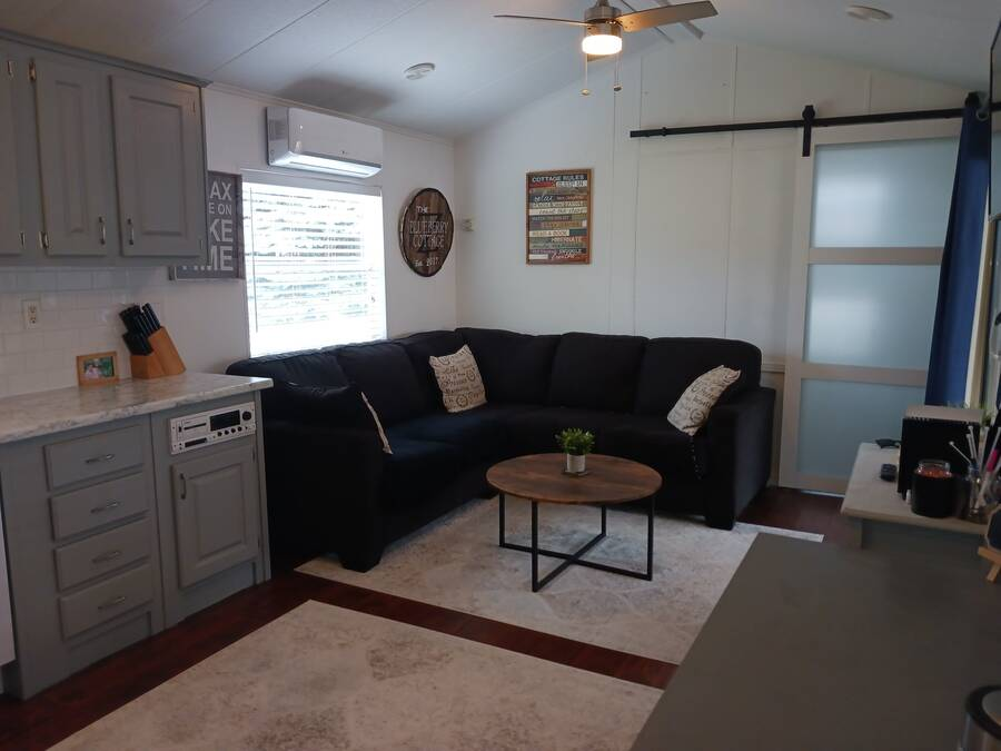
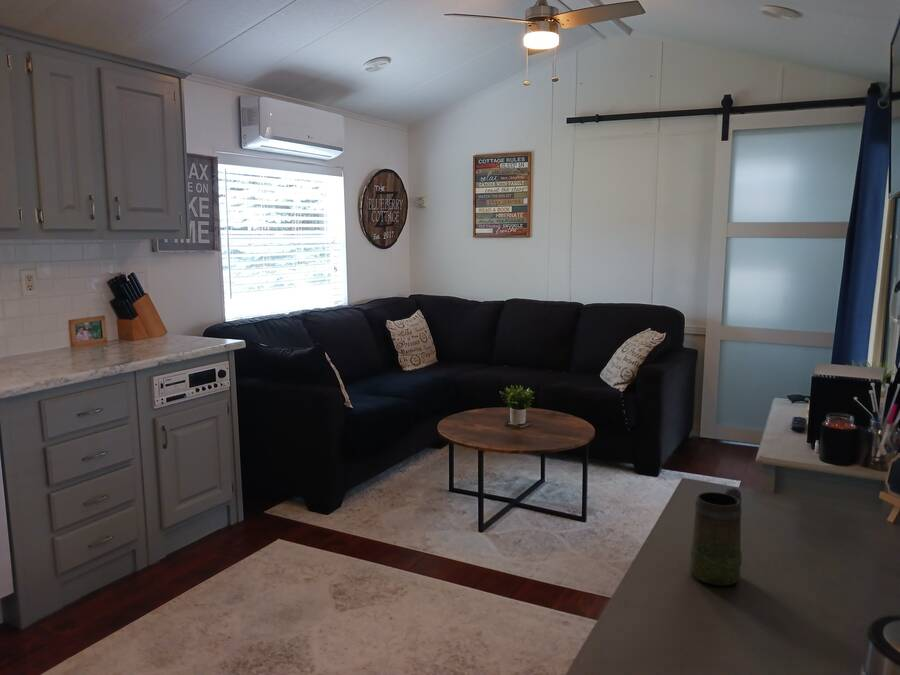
+ mug (721, 533)
